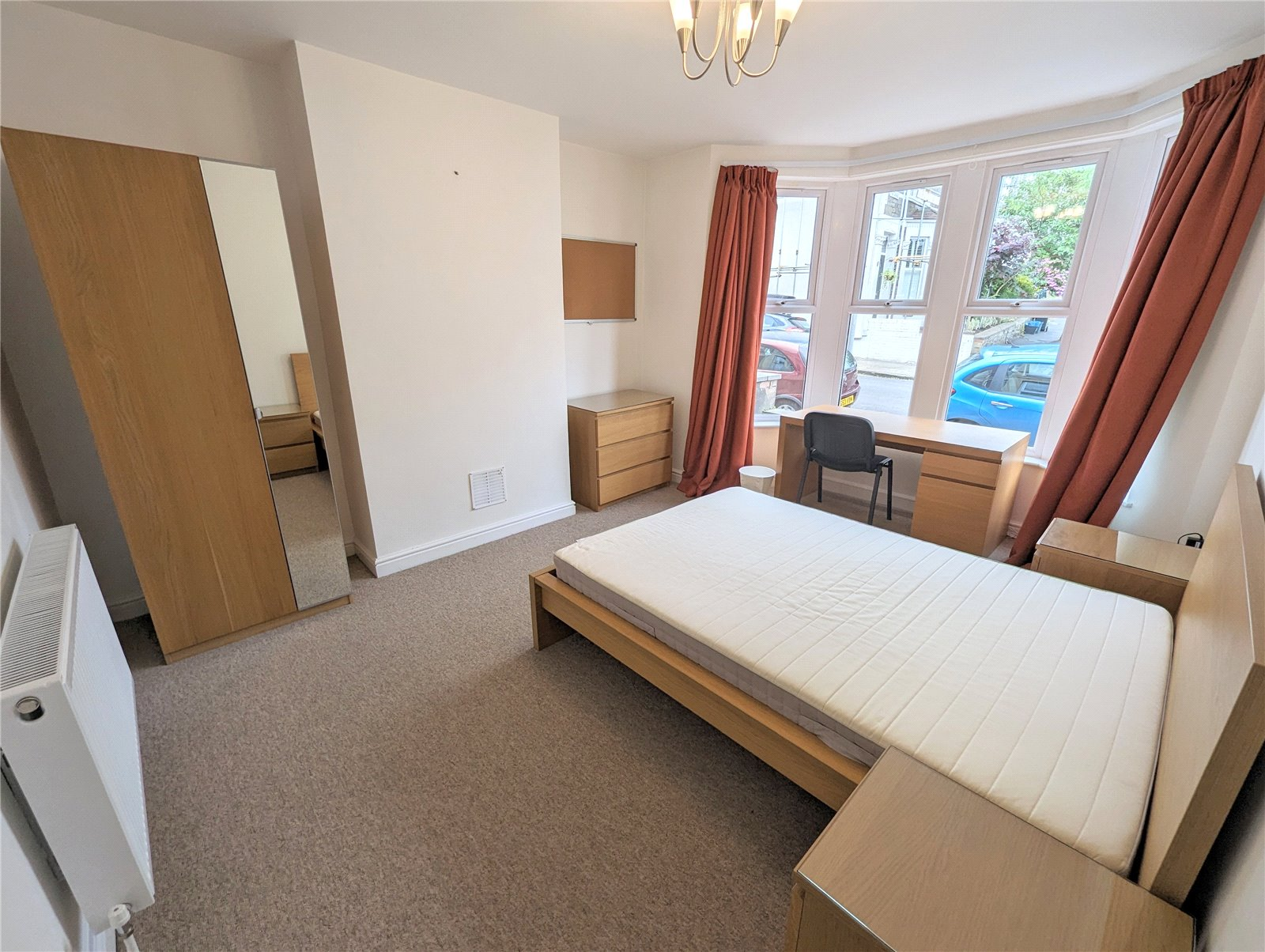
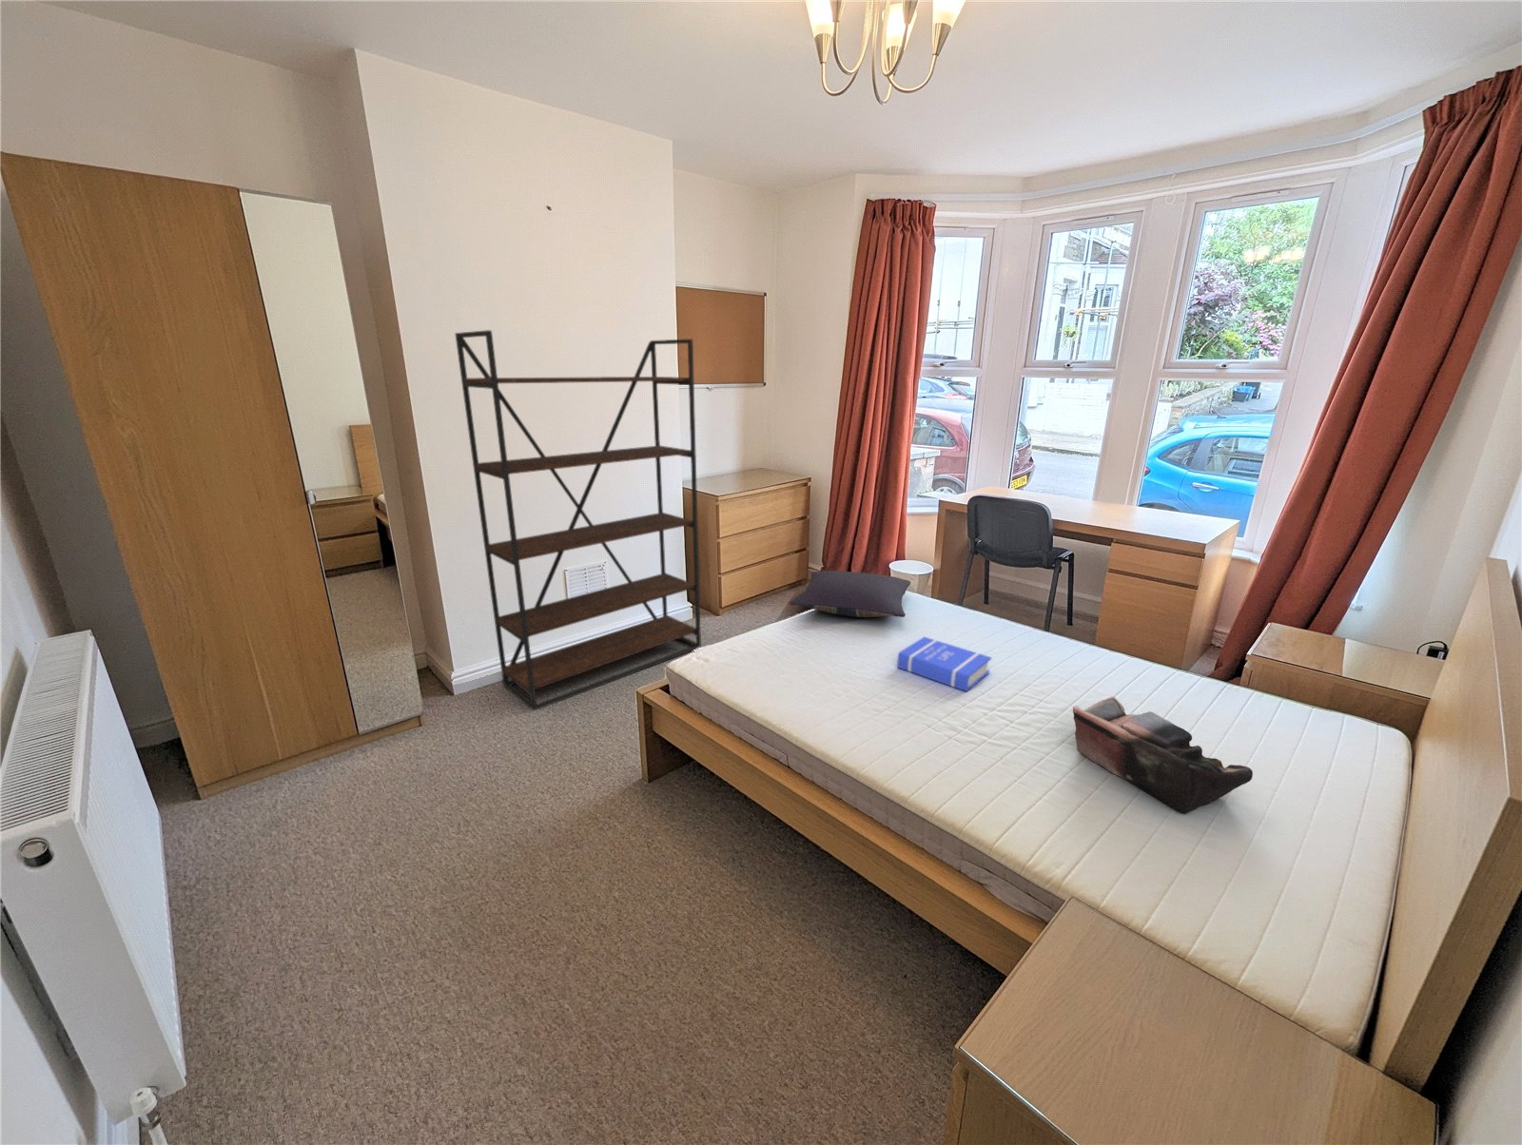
+ tote bag (1150, 747)
+ pillow (853, 592)
+ bookshelf (588, 520)
+ book (943, 662)
